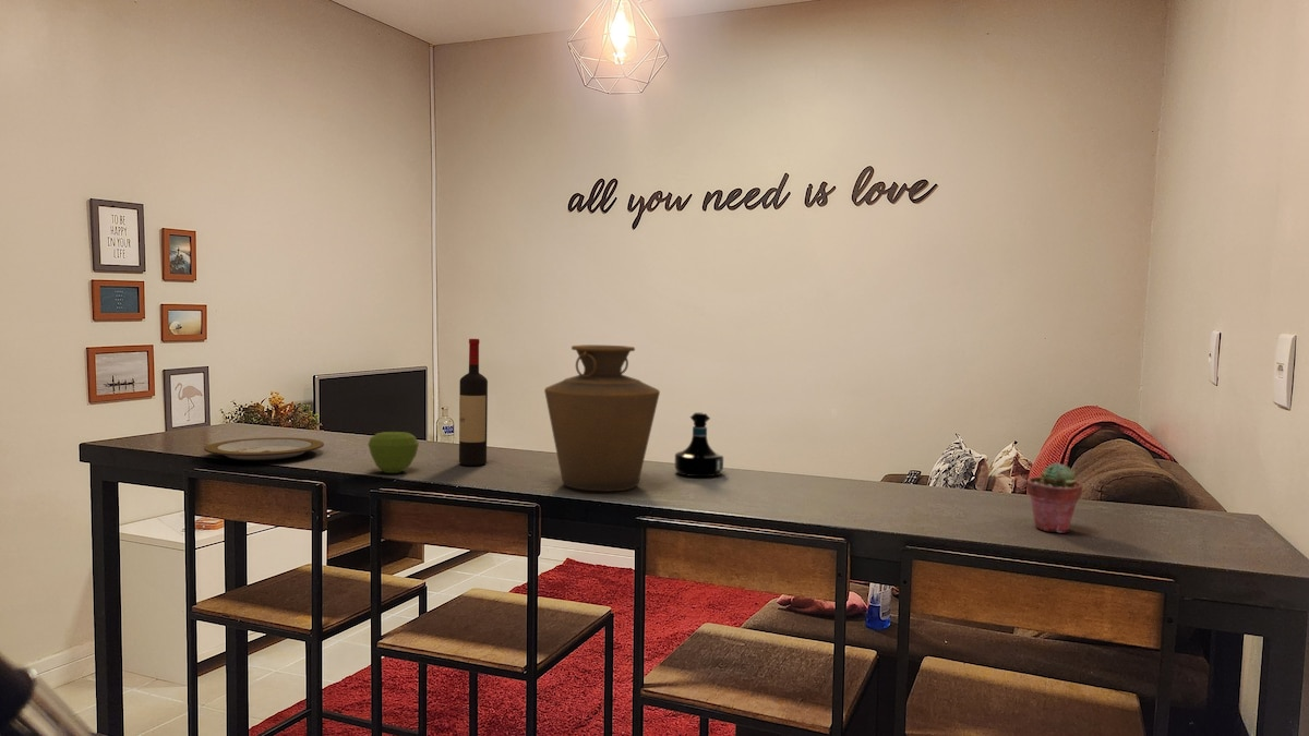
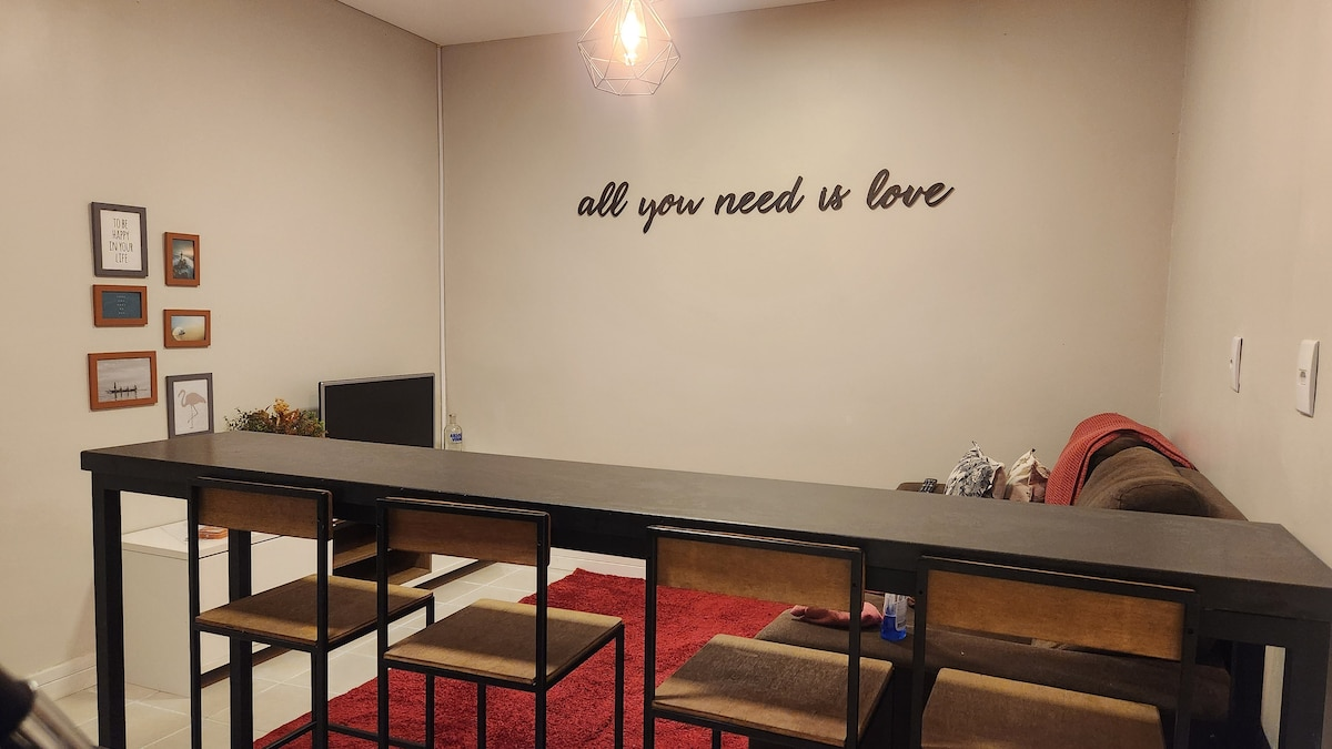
- wine bottle (473, 401)
- tequila bottle (699, 443)
- vase (601, 415)
- potted succulent (1054, 495)
- apple (393, 449)
- plate (265, 449)
